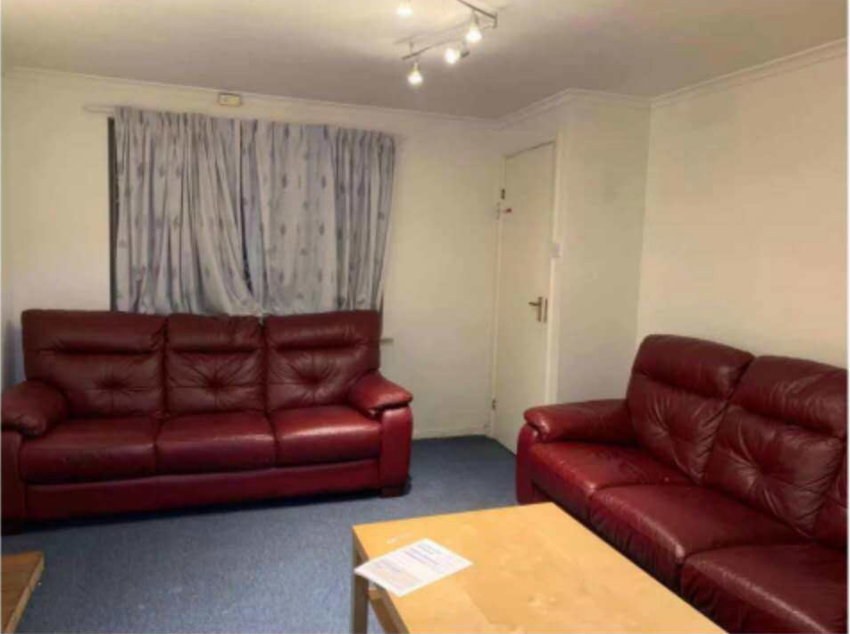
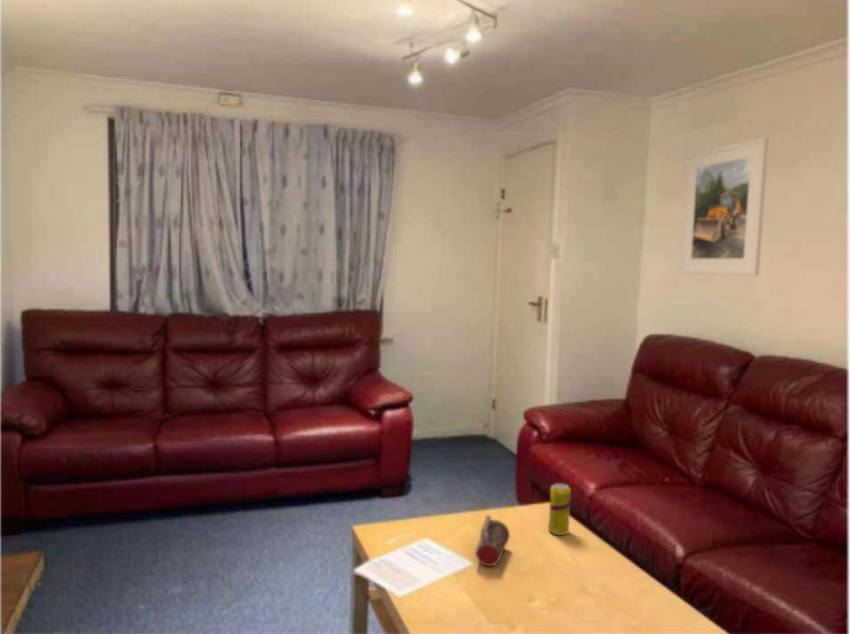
+ beverage can (559, 508)
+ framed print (720, 210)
+ beer mug (492, 537)
